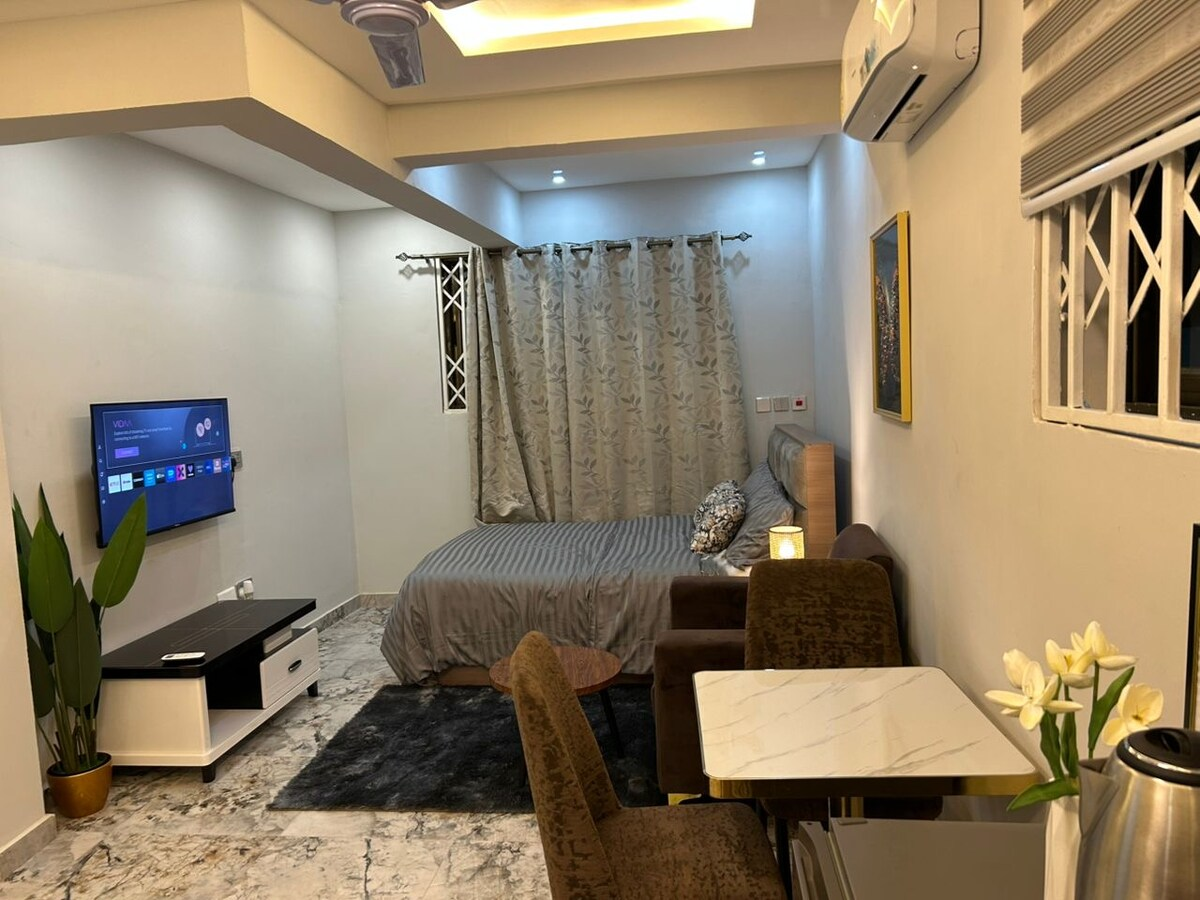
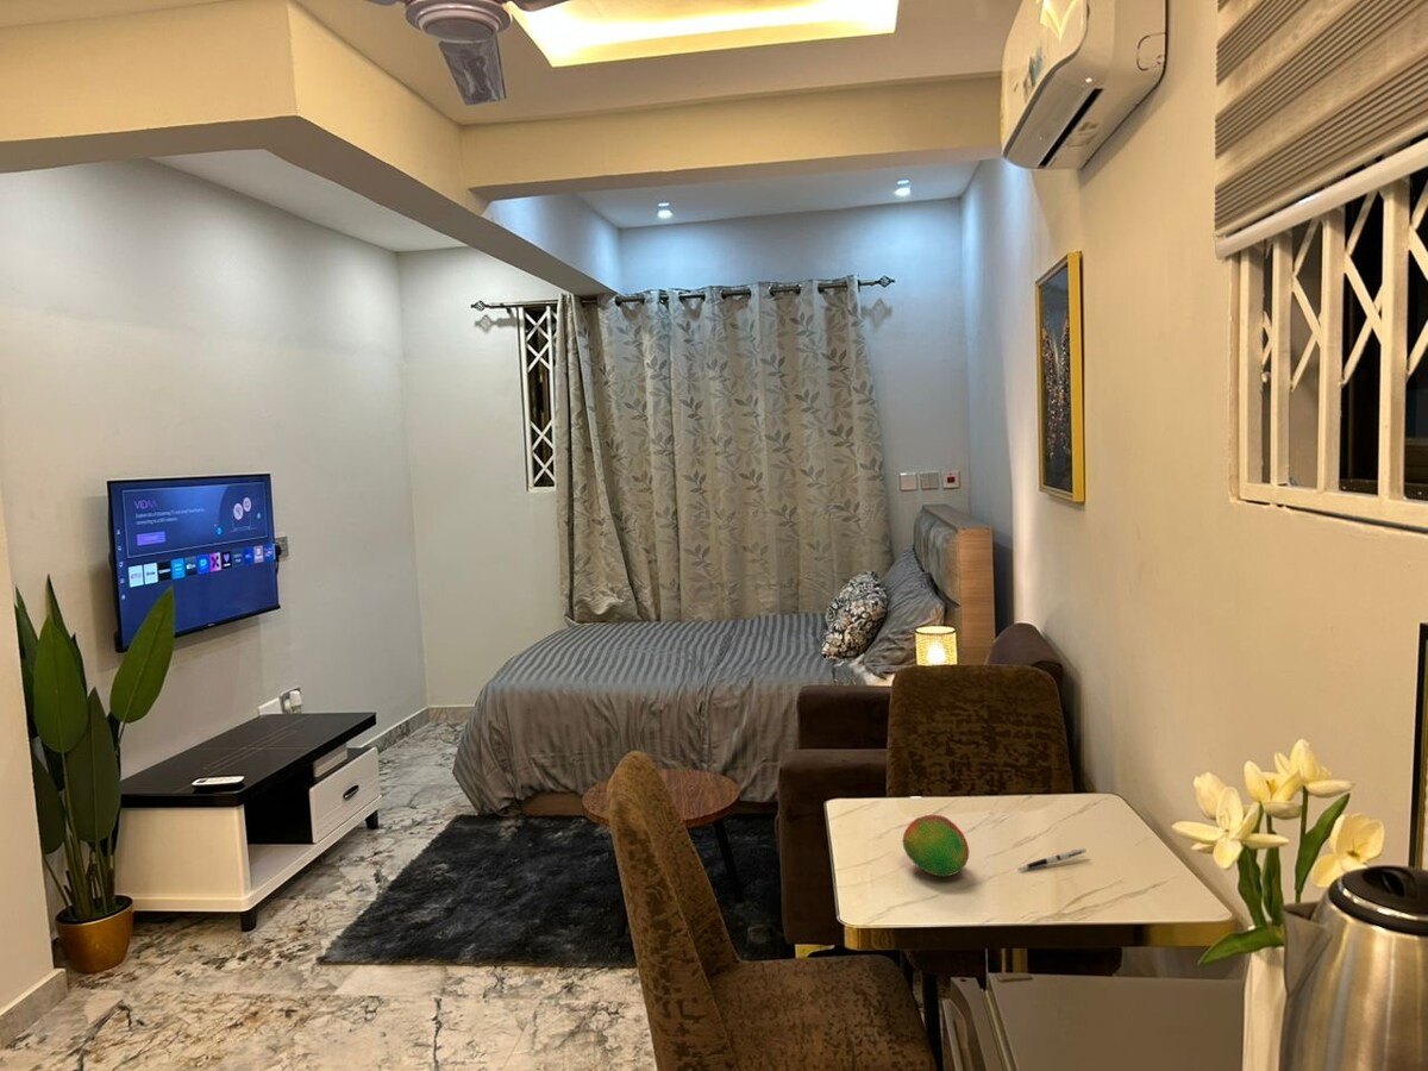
+ fruit (937, 845)
+ pen (1052, 859)
